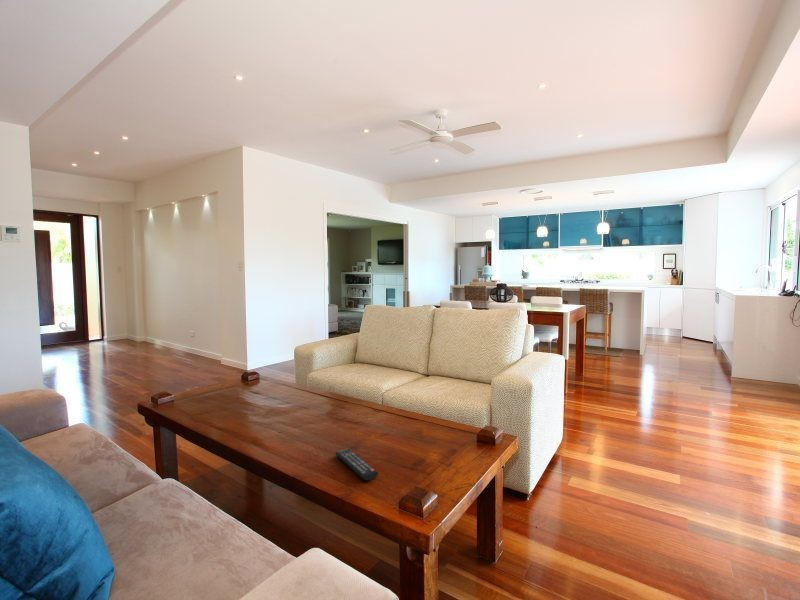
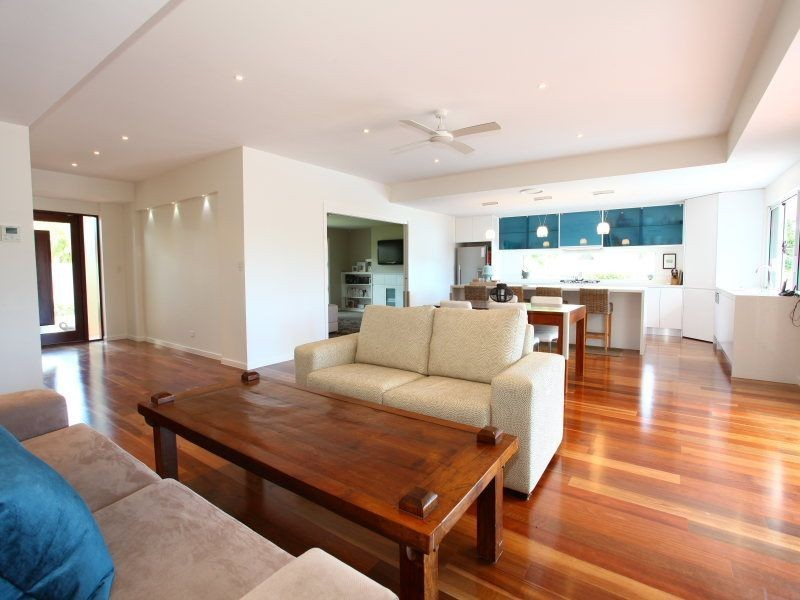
- remote control (355, 463)
